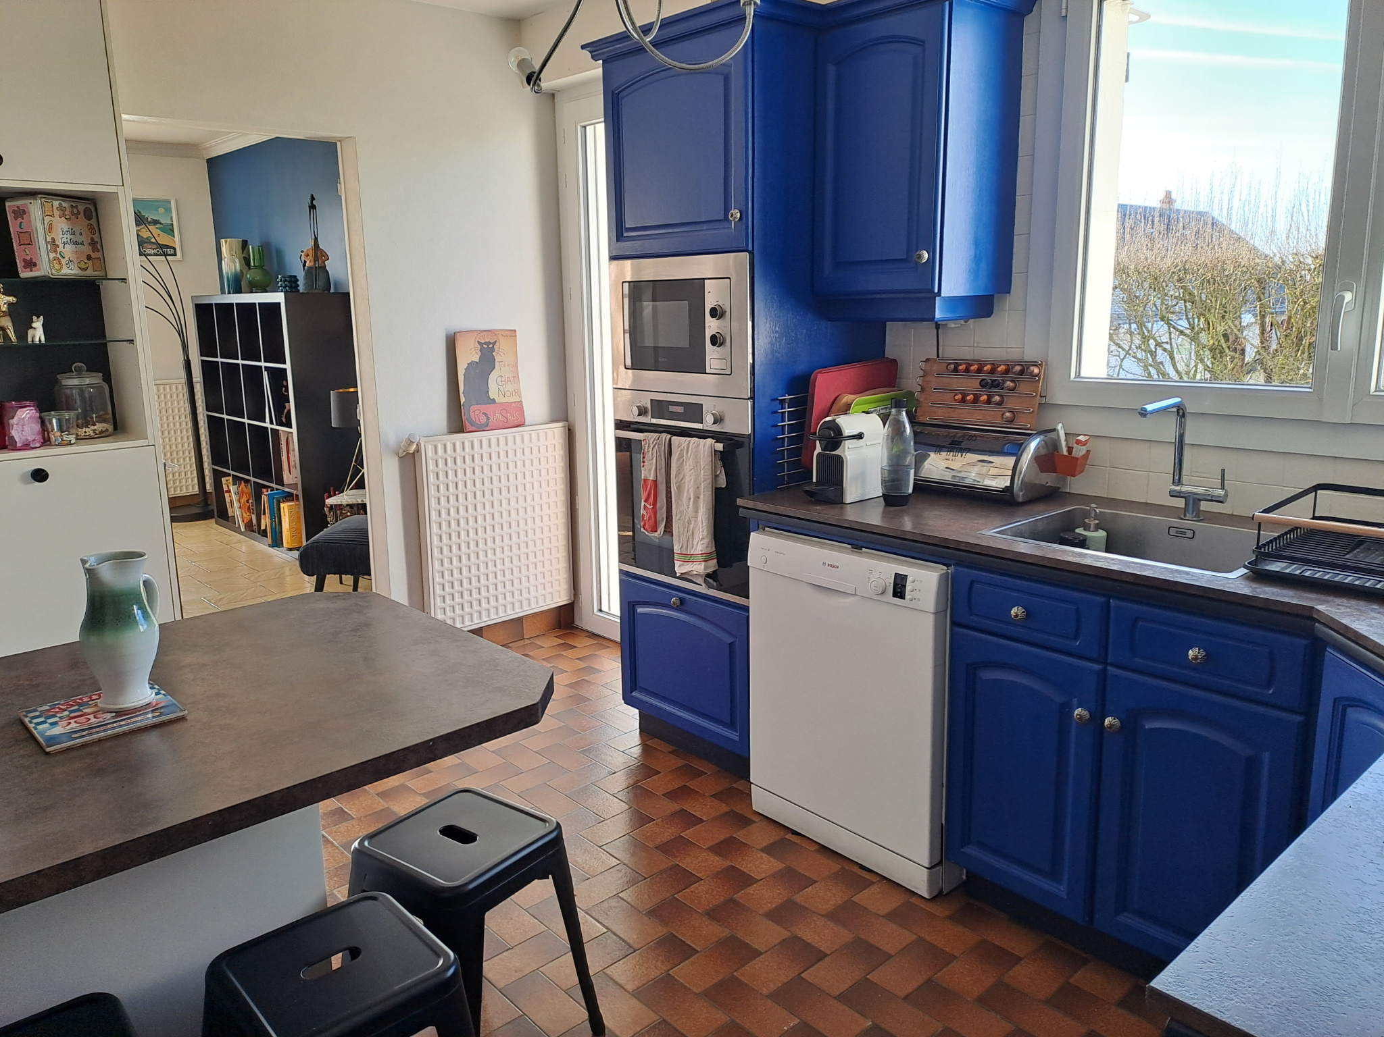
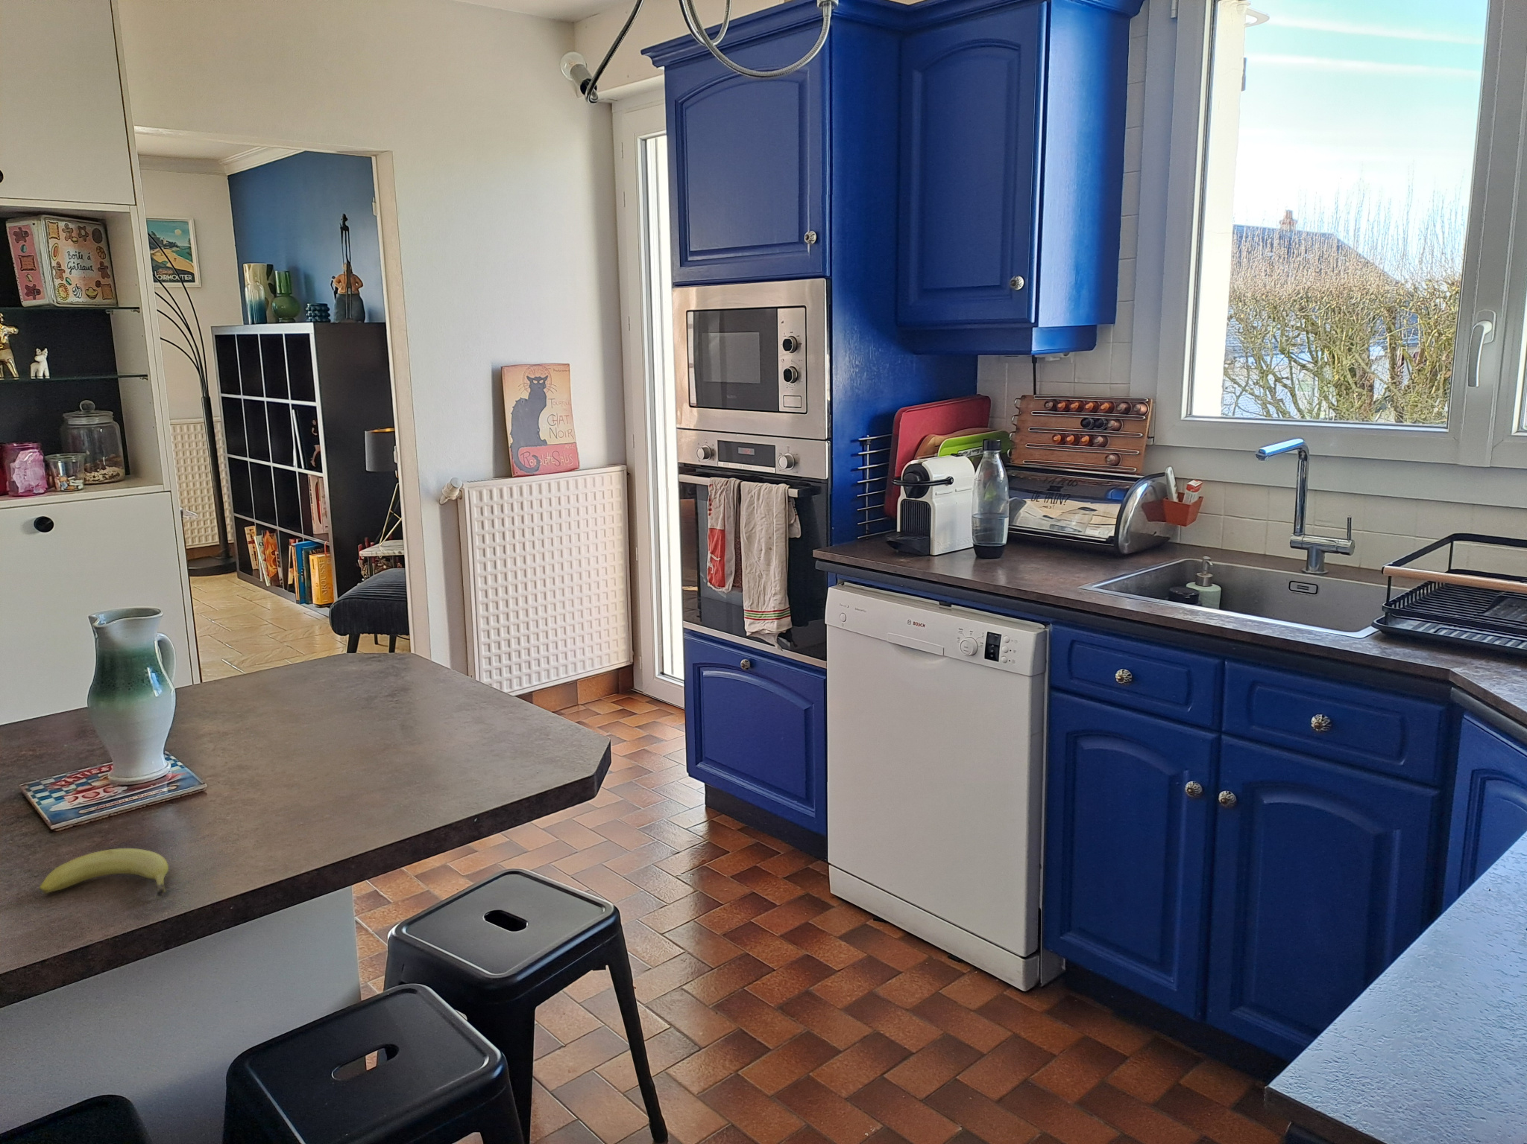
+ fruit (114, 871)
